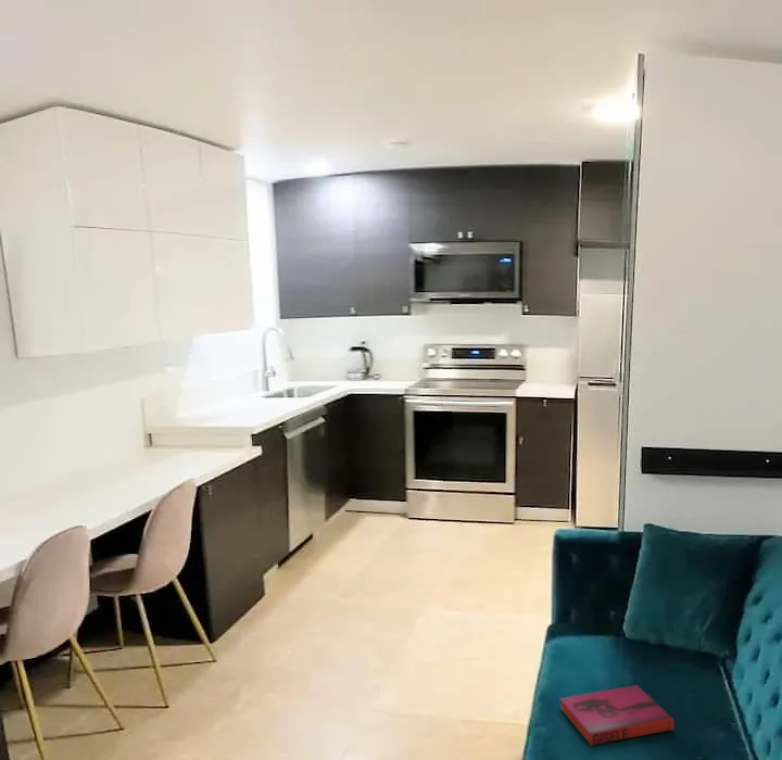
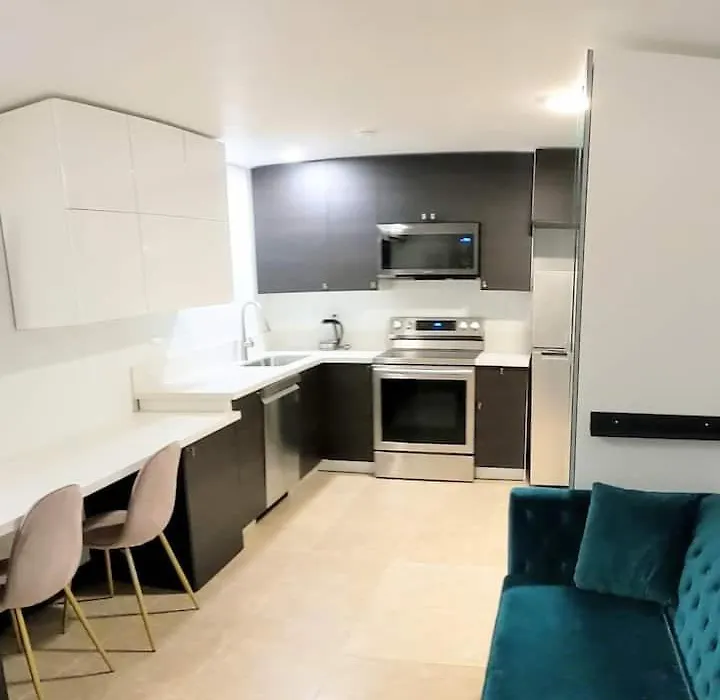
- hardback book (615, 713)
